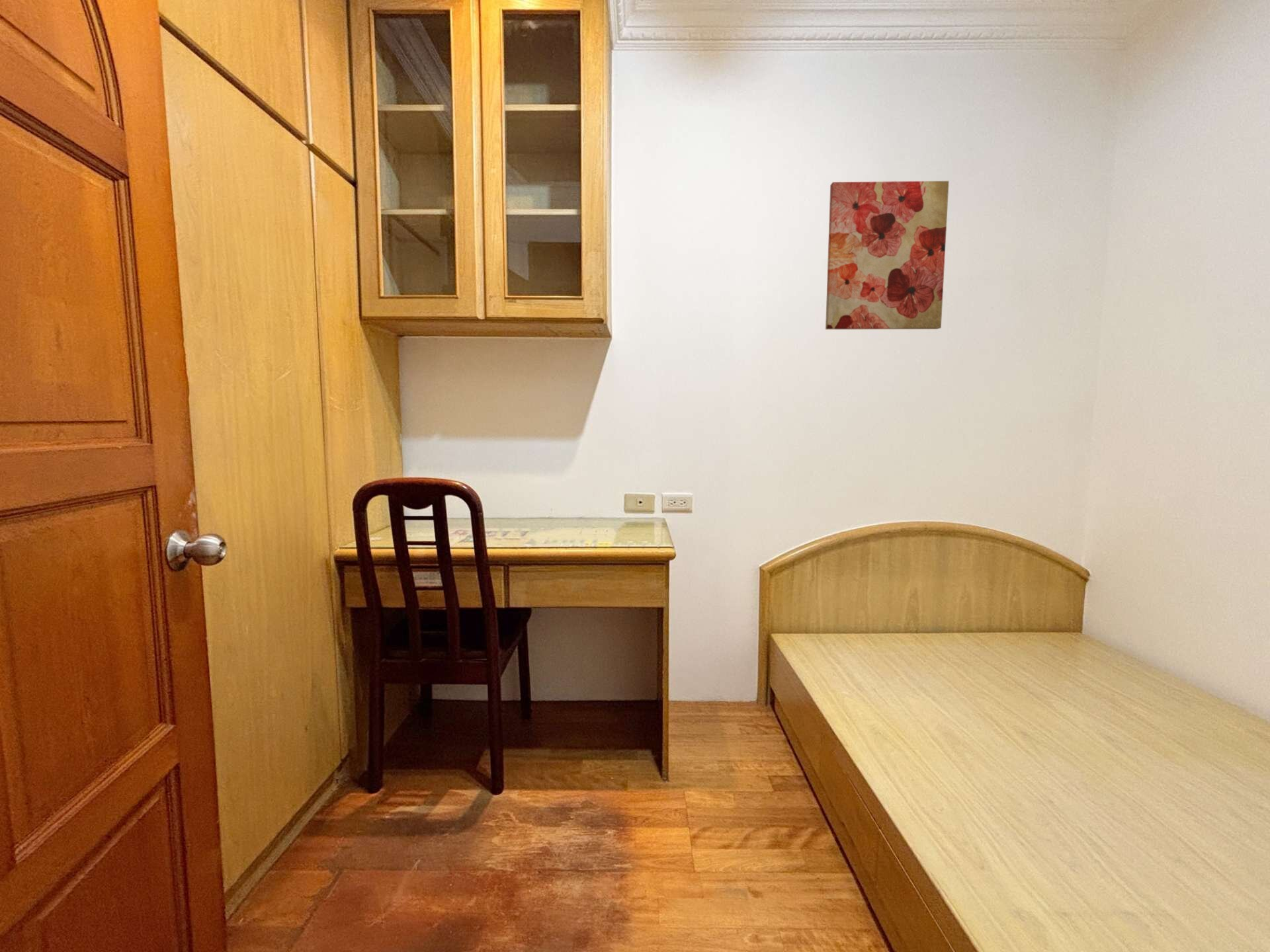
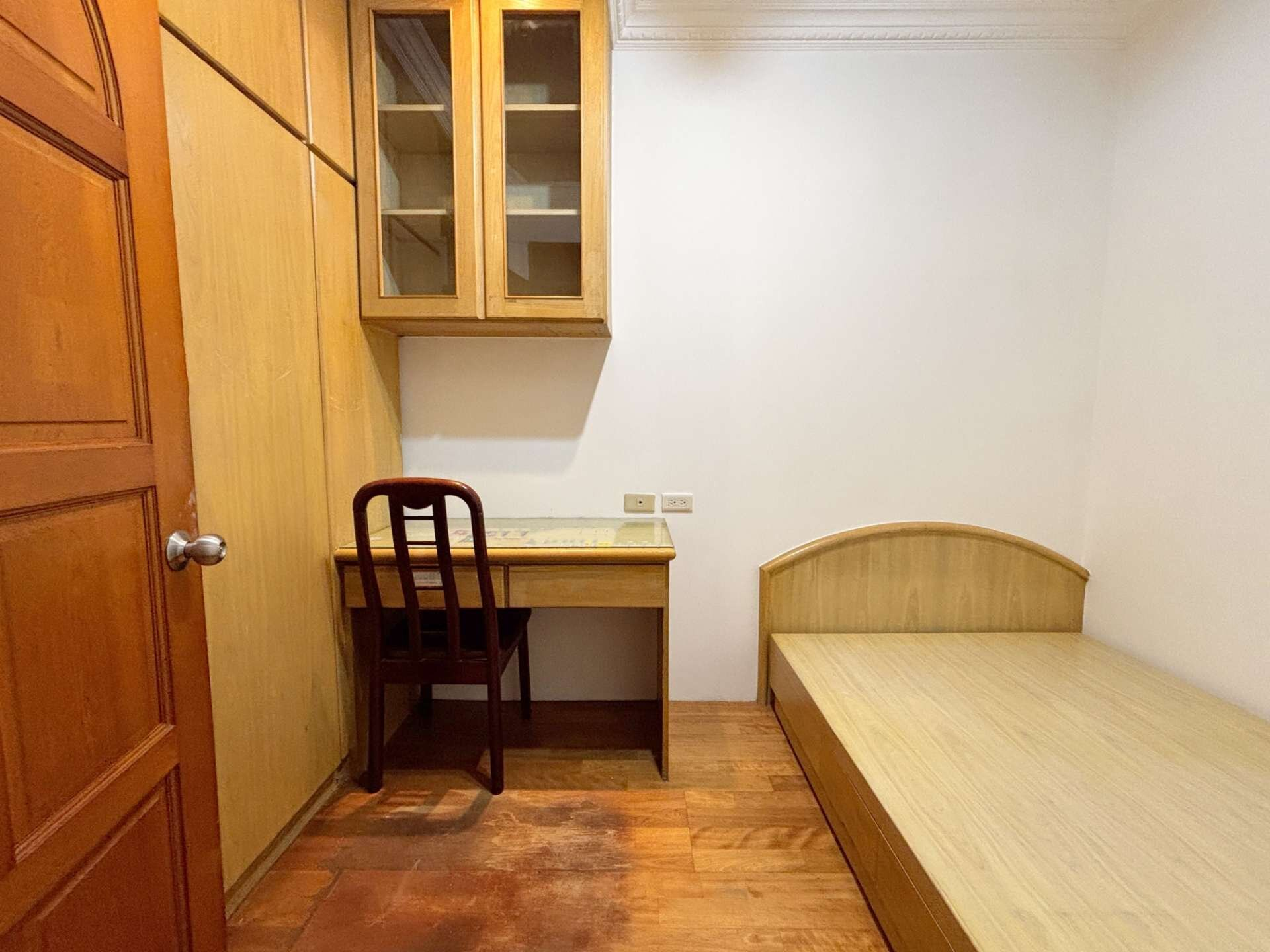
- wall art (886, 257)
